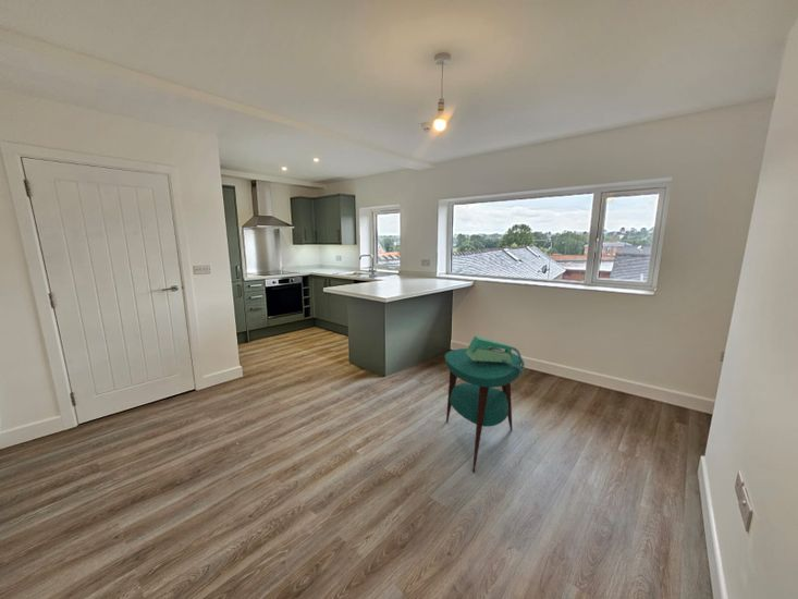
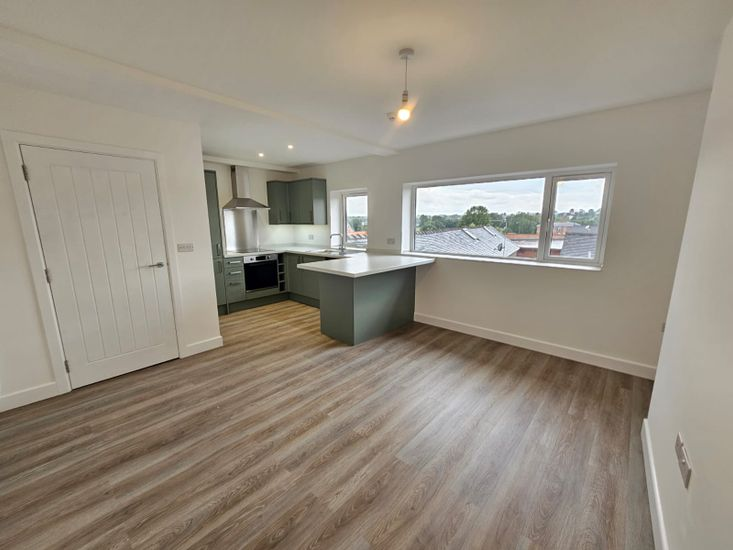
- round table (477, 389)
